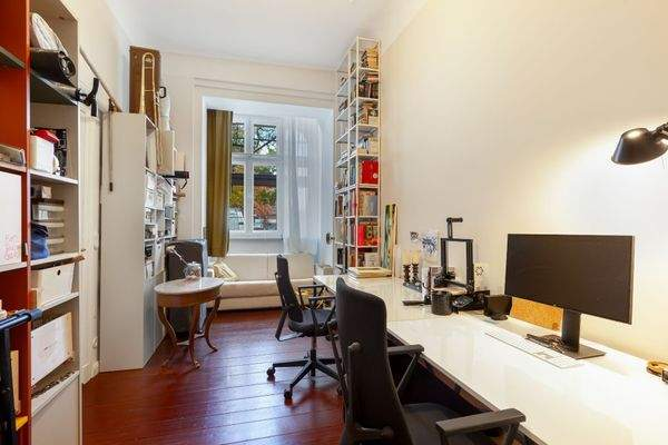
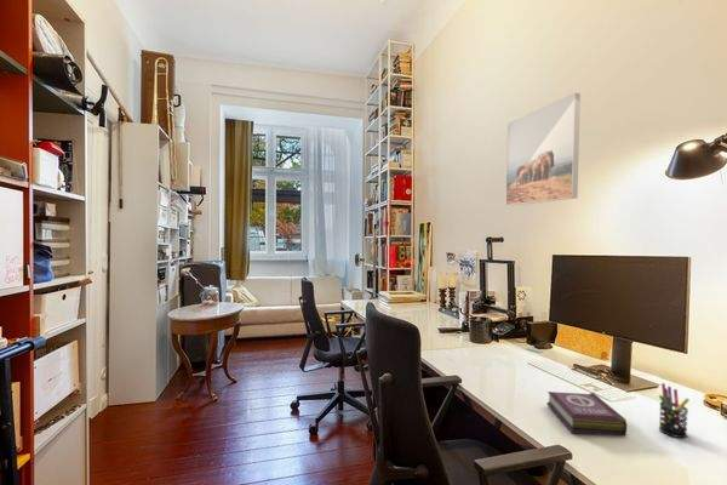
+ pen holder (670, 409)
+ book (583, 410)
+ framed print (538, 155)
